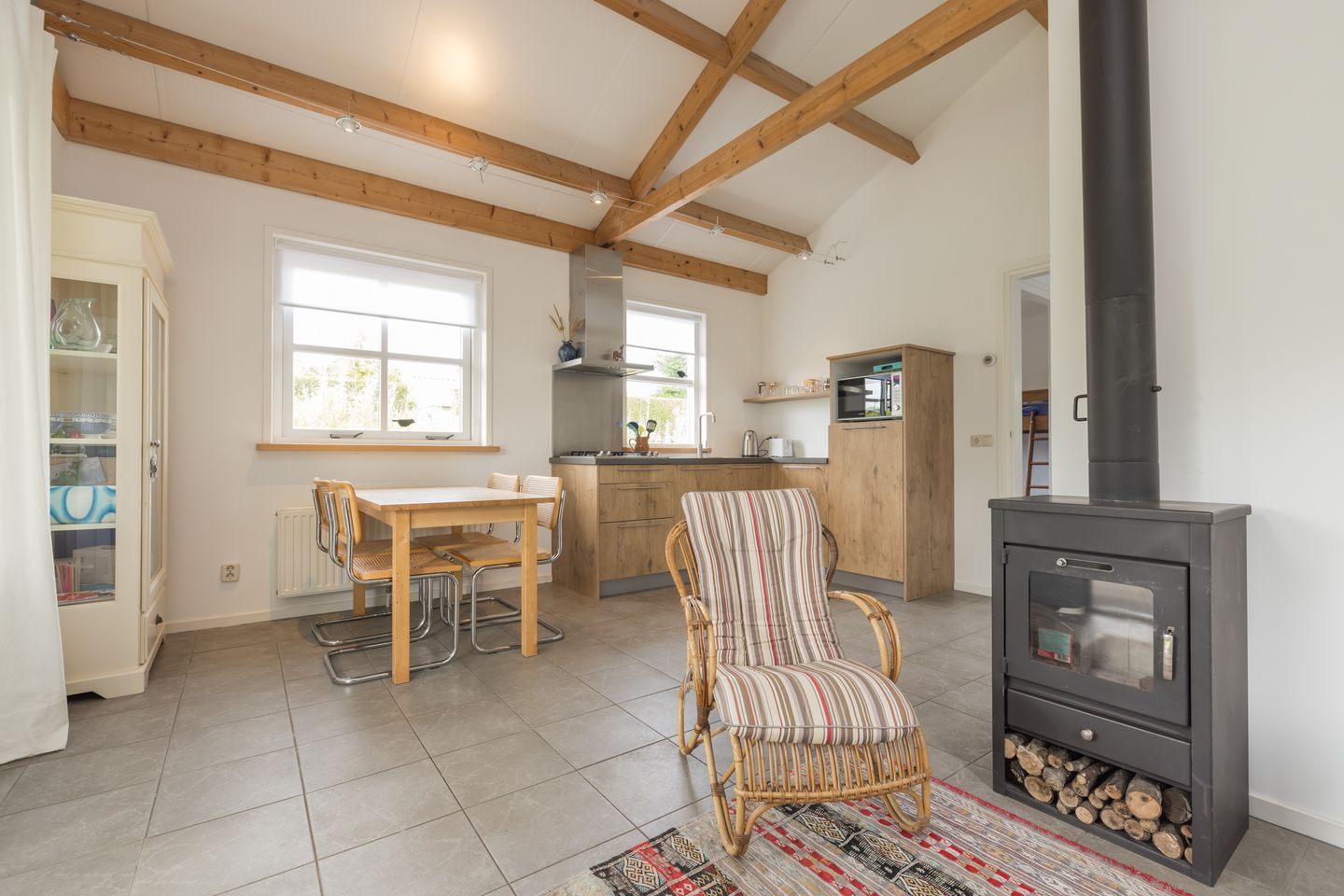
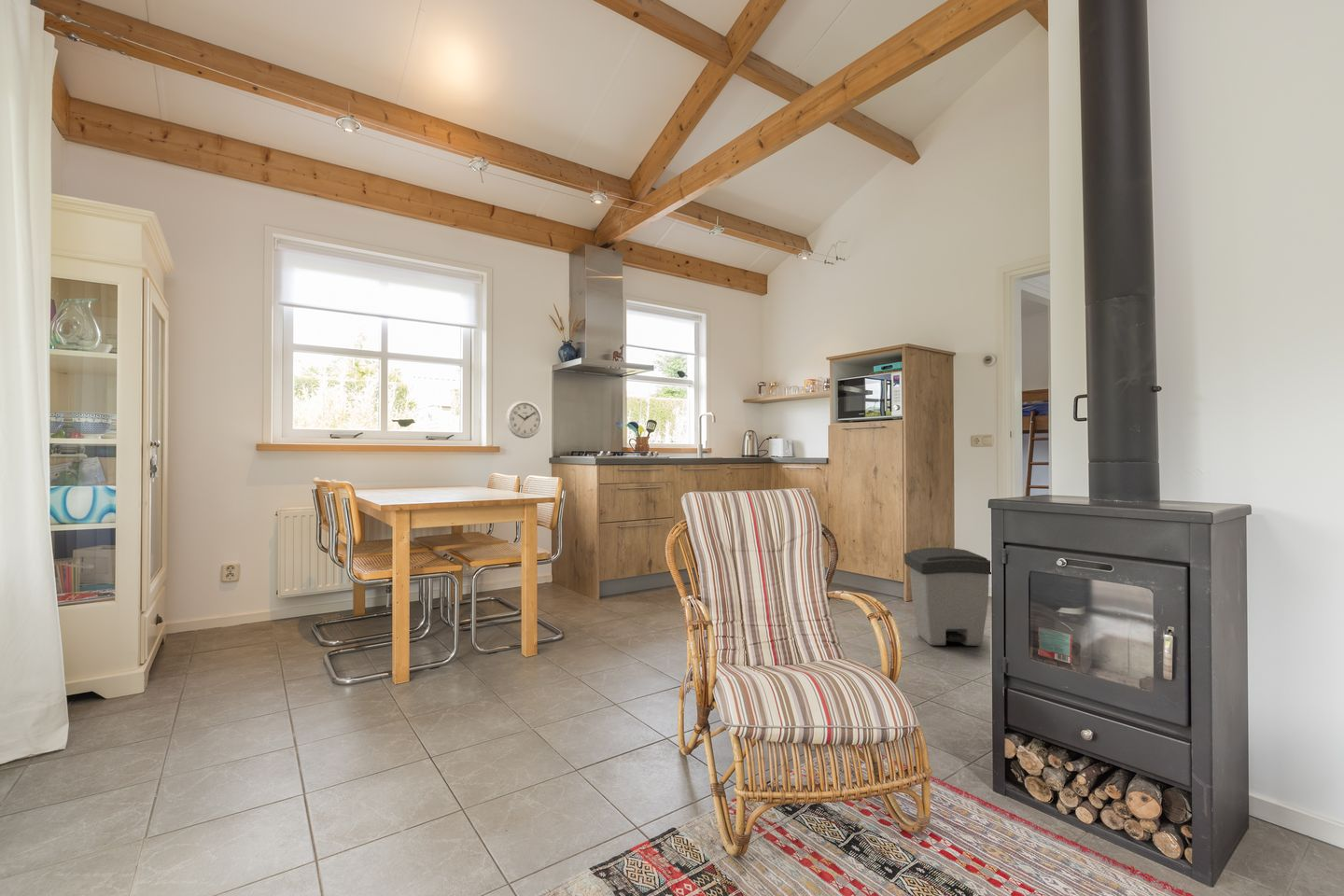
+ trash can (947, 595)
+ wall clock (525, 419)
